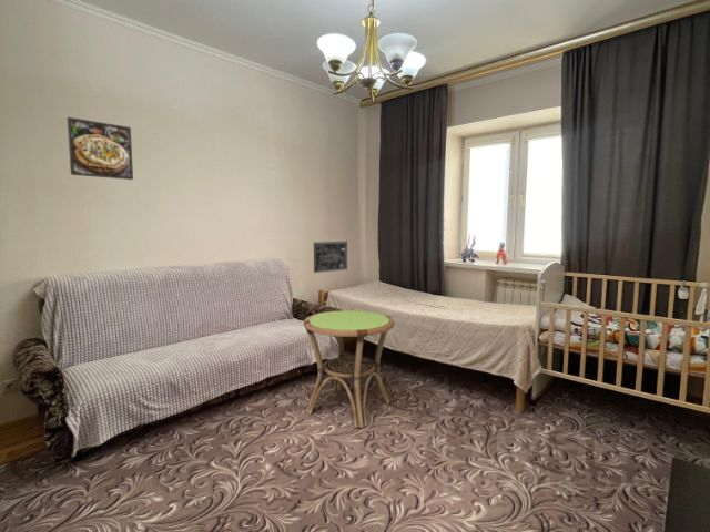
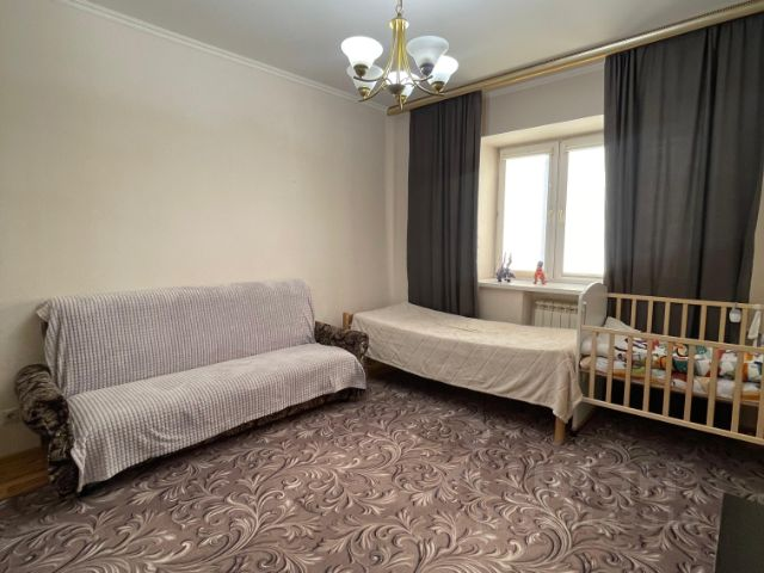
- wall art (331, 256)
- side table (348, 362)
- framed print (101, 150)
